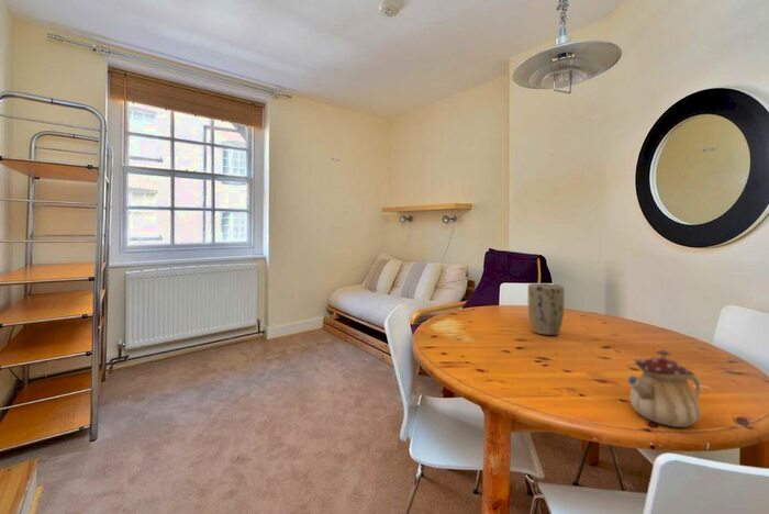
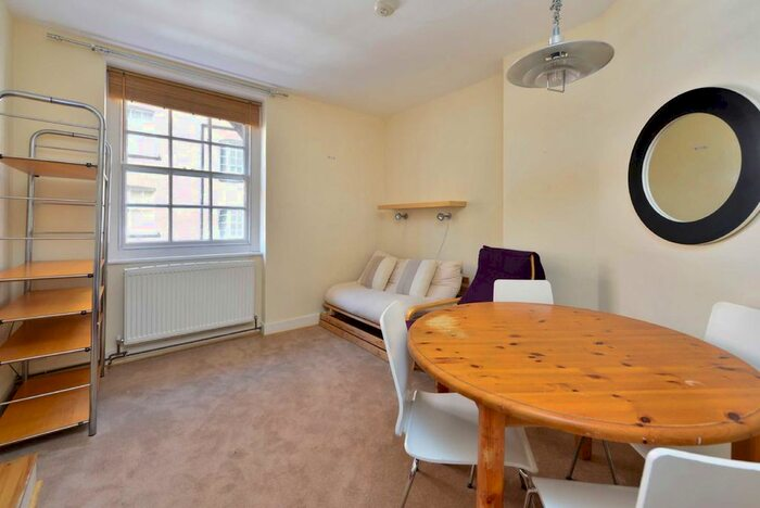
- plant pot (545, 308)
- teapot (666, 382)
